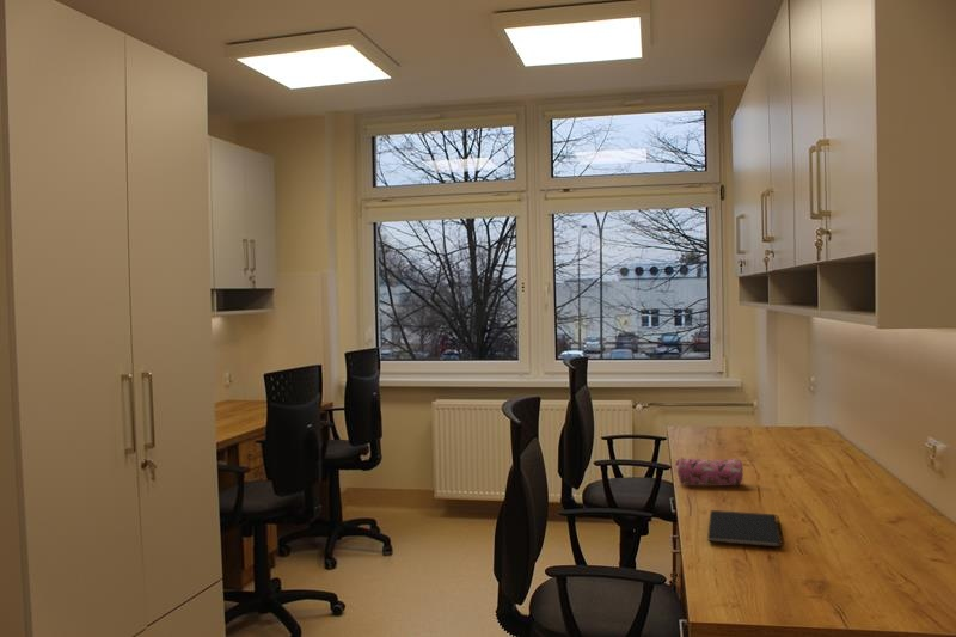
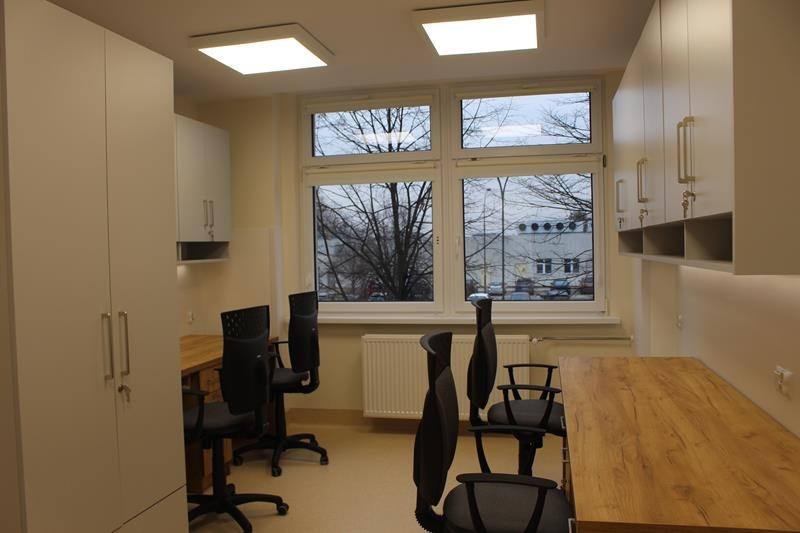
- pencil case (709, 471)
- notebook (744, 527)
